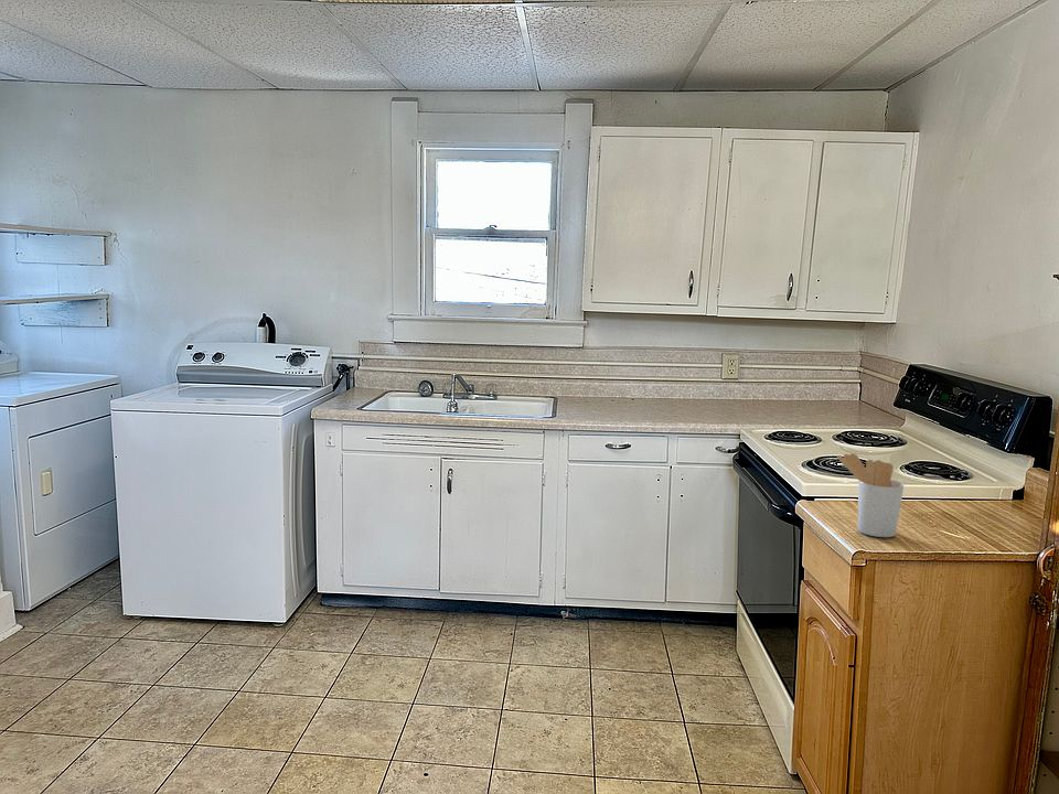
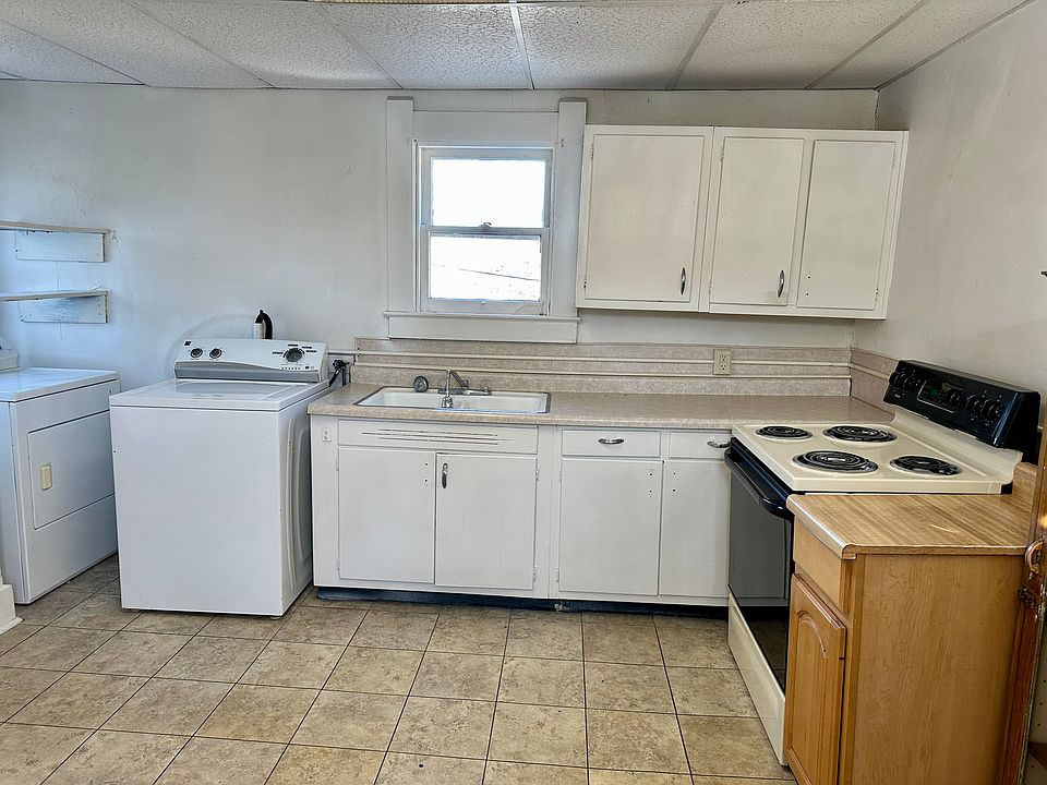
- utensil holder (868, 492)
